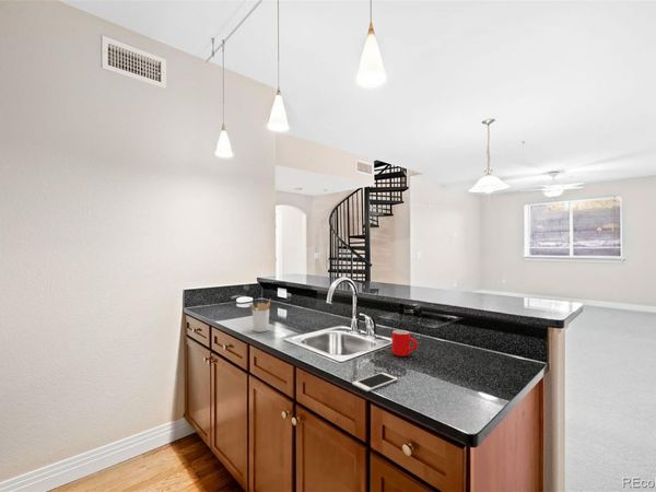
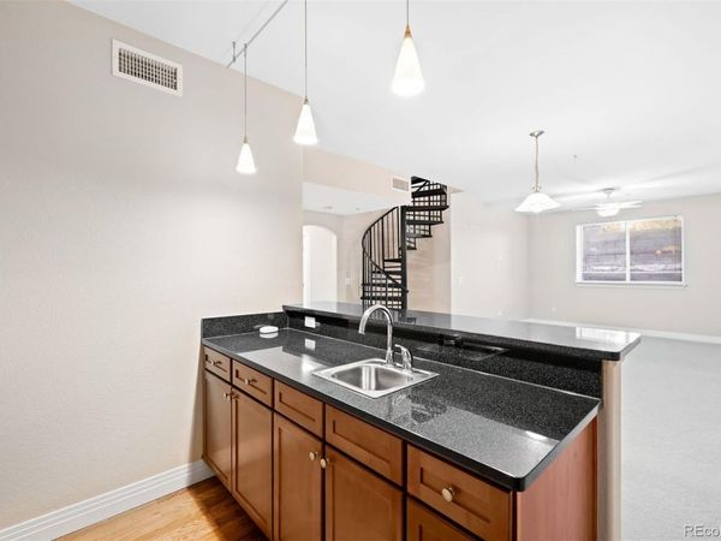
- utensil holder (261, 315)
- cell phone (375, 380)
- mug (405, 343)
